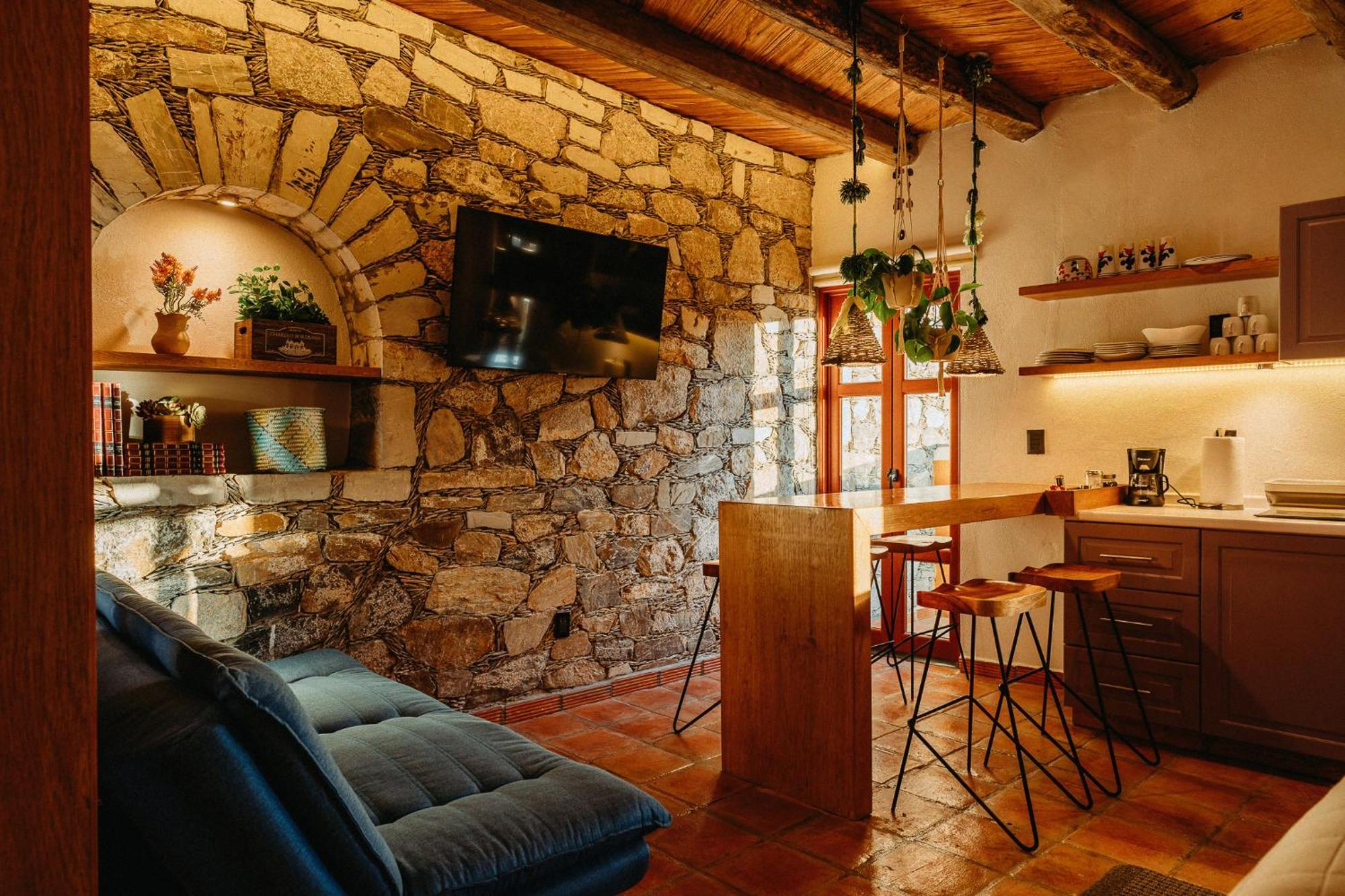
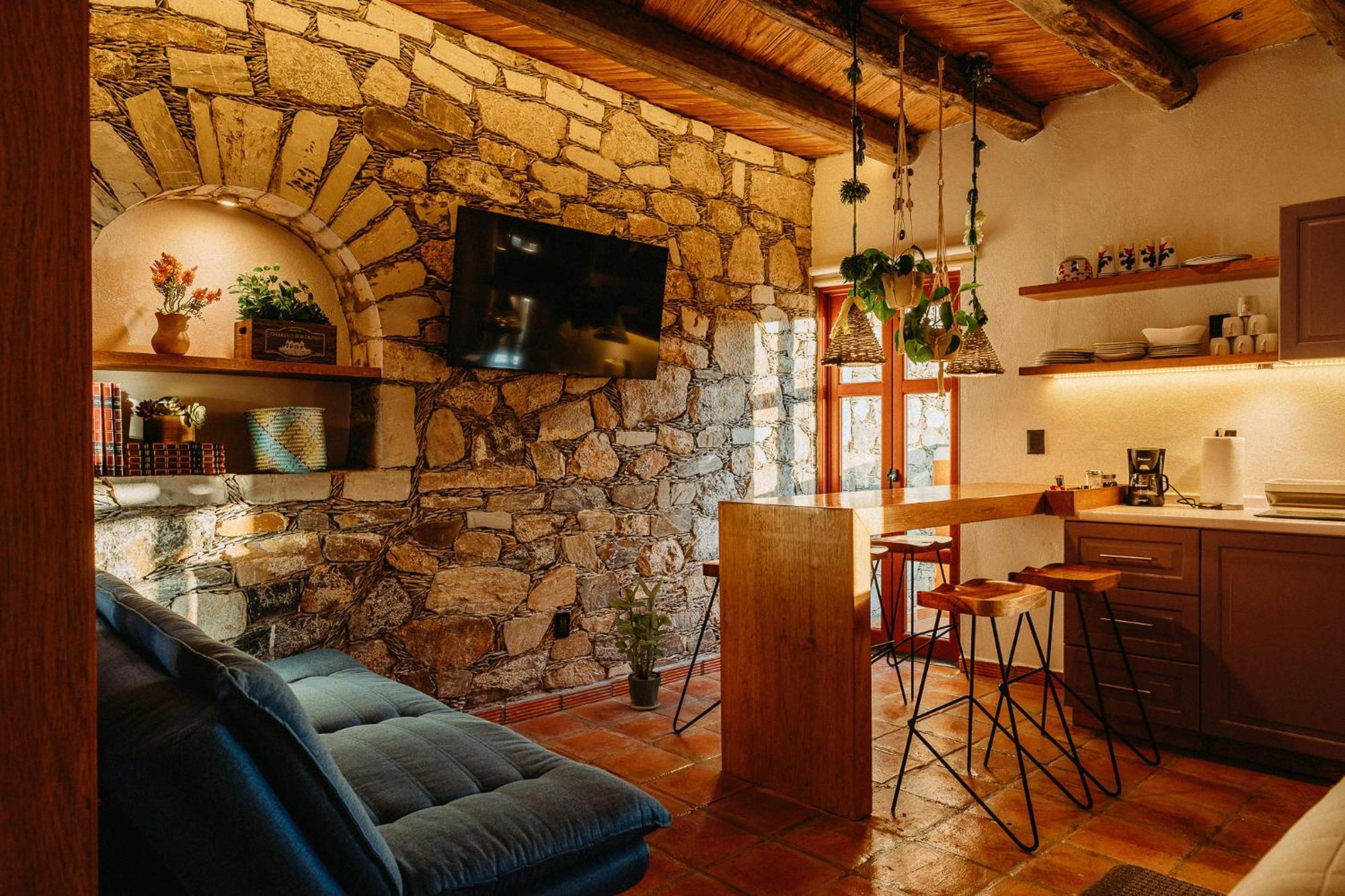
+ potted plant (639, 641)
